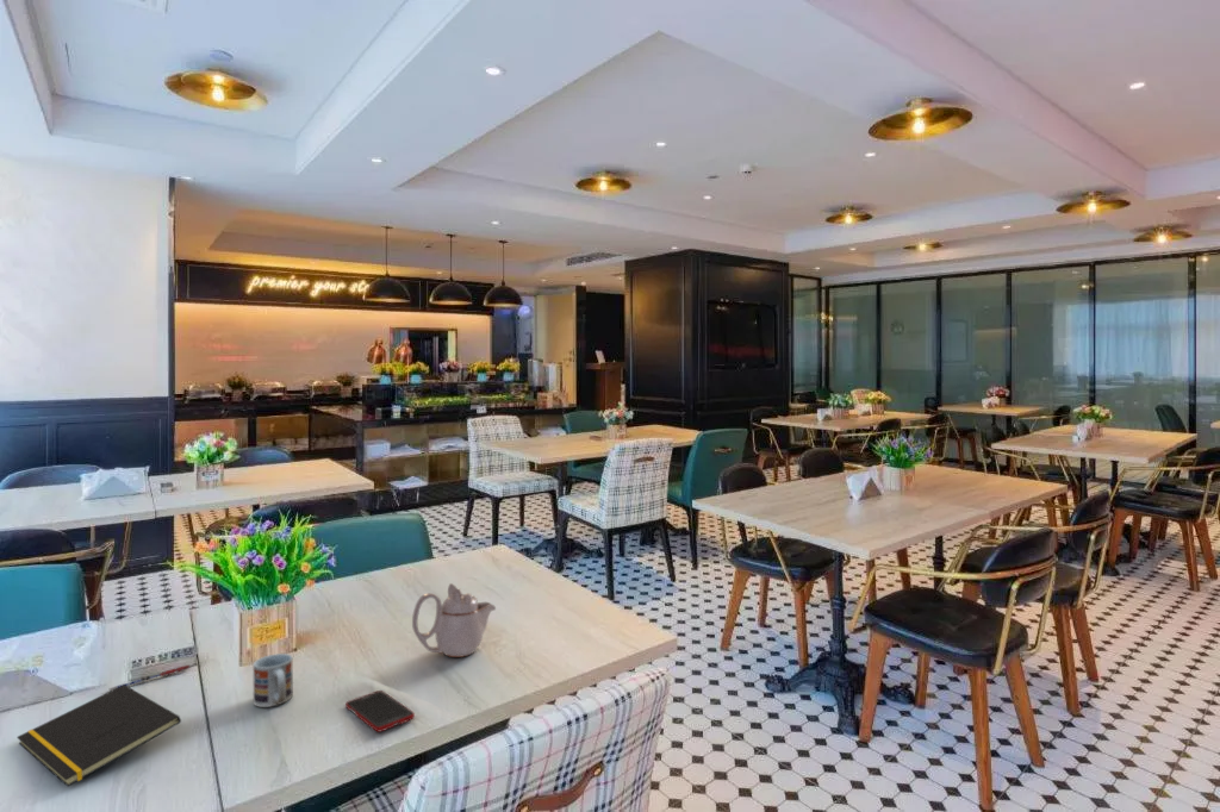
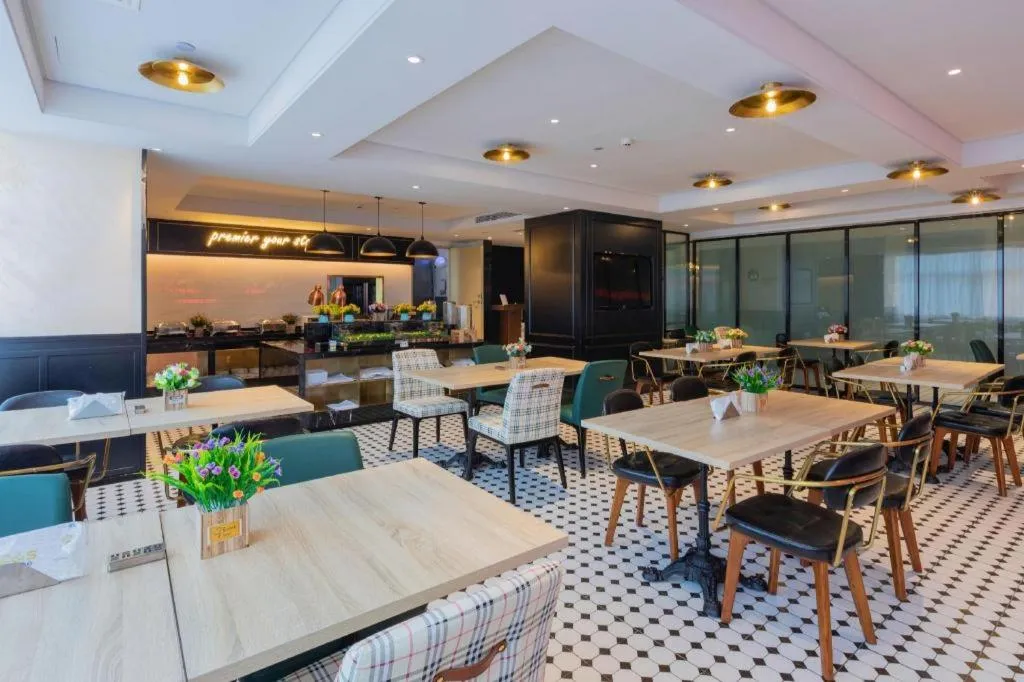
- pen (150, 676)
- teapot (455, 619)
- cup (275, 681)
- cell phone (379, 710)
- notepad (99, 729)
